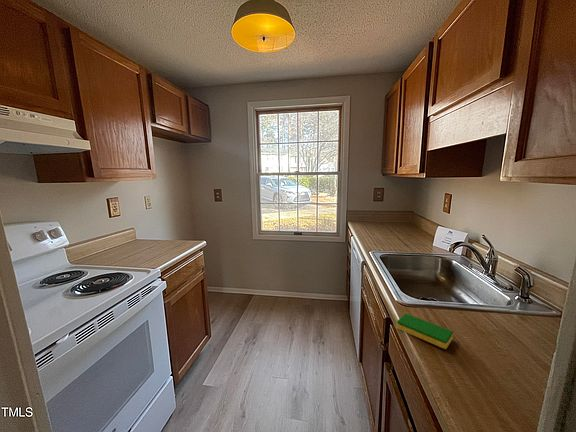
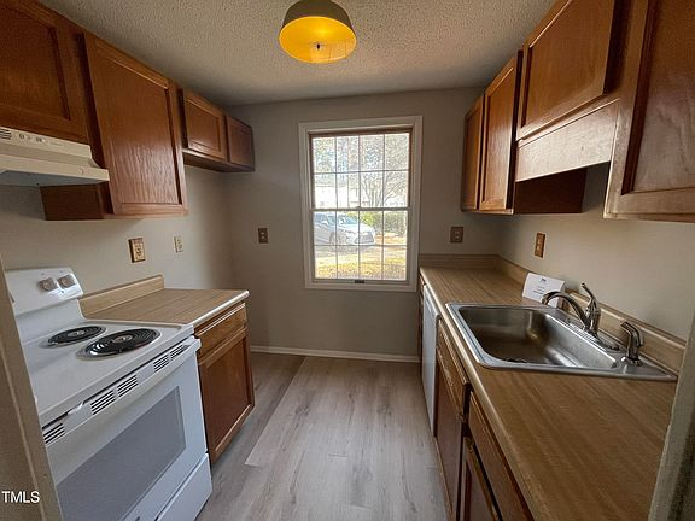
- dish sponge (423, 329)
